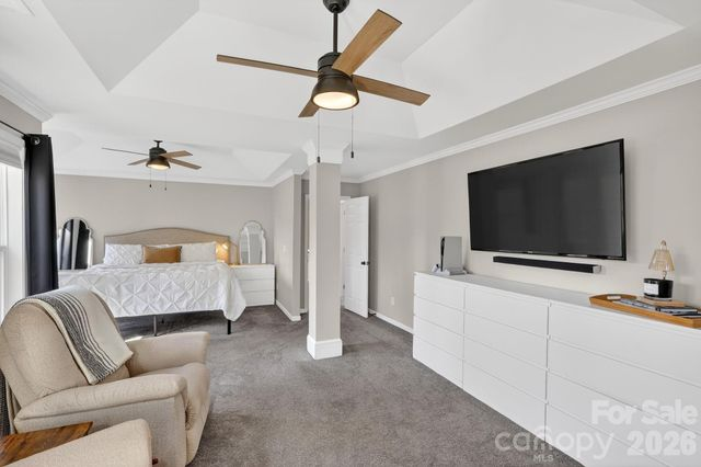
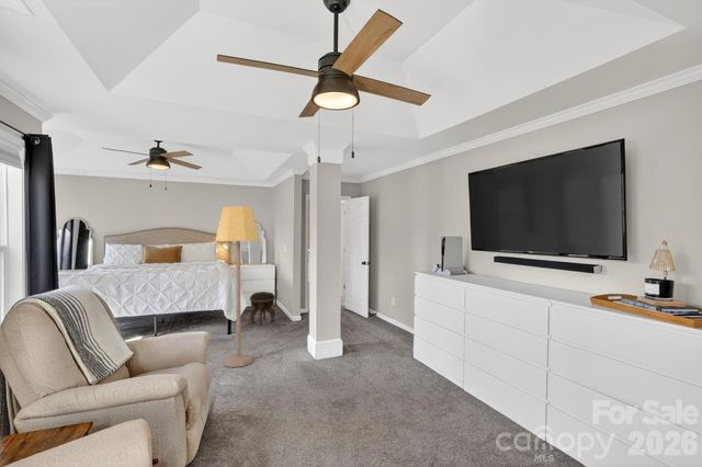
+ footstool (262, 307)
+ lamp (238, 284)
